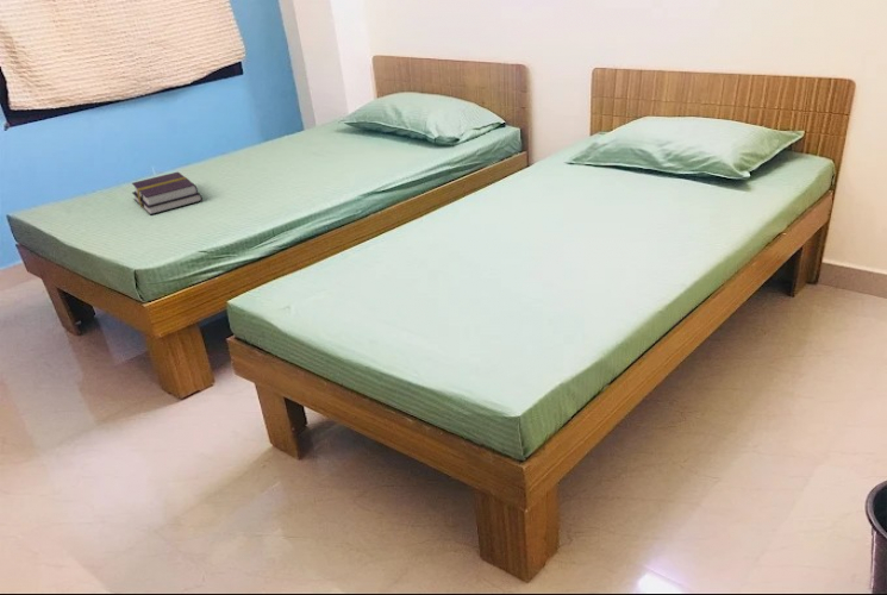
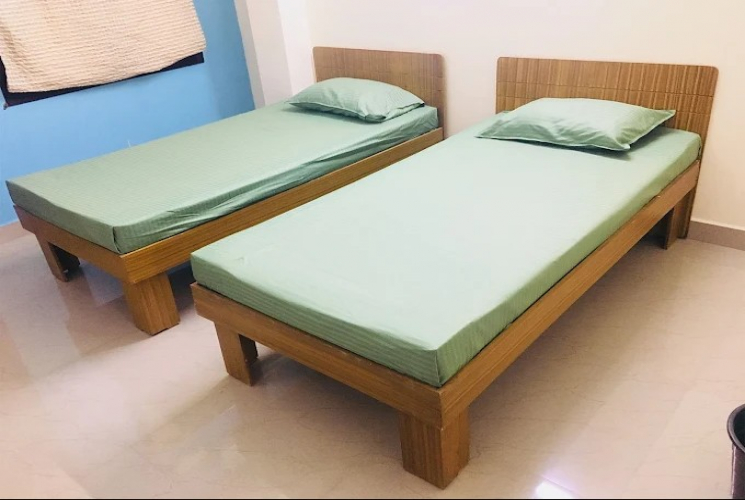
- book (164, 192)
